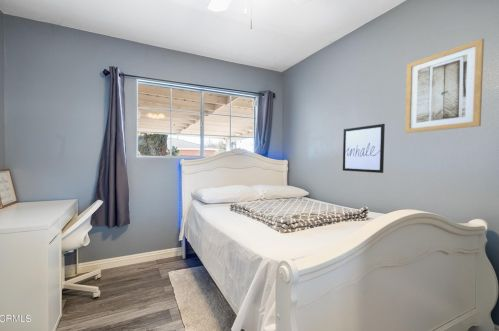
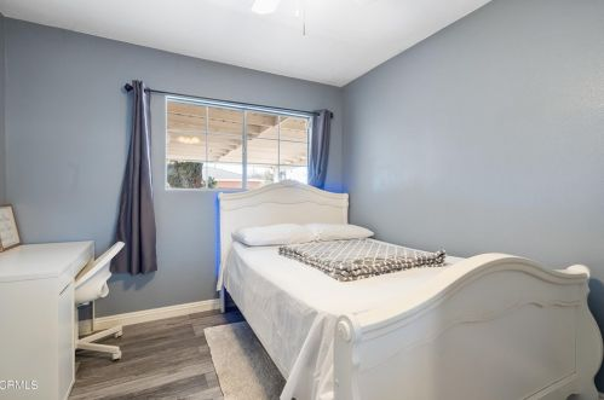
- wall art (361, 149)
- wall art (439, 91)
